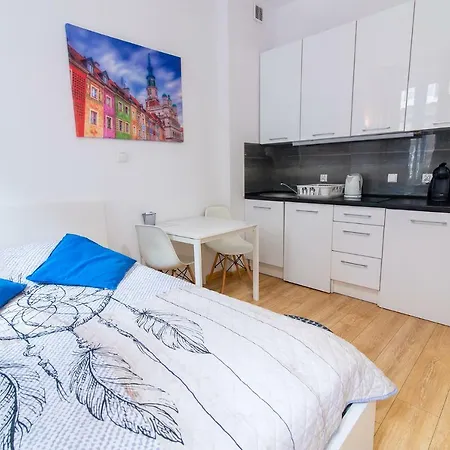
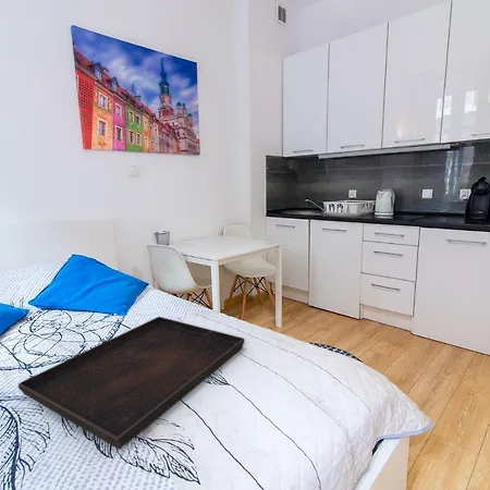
+ serving tray (145, 363)
